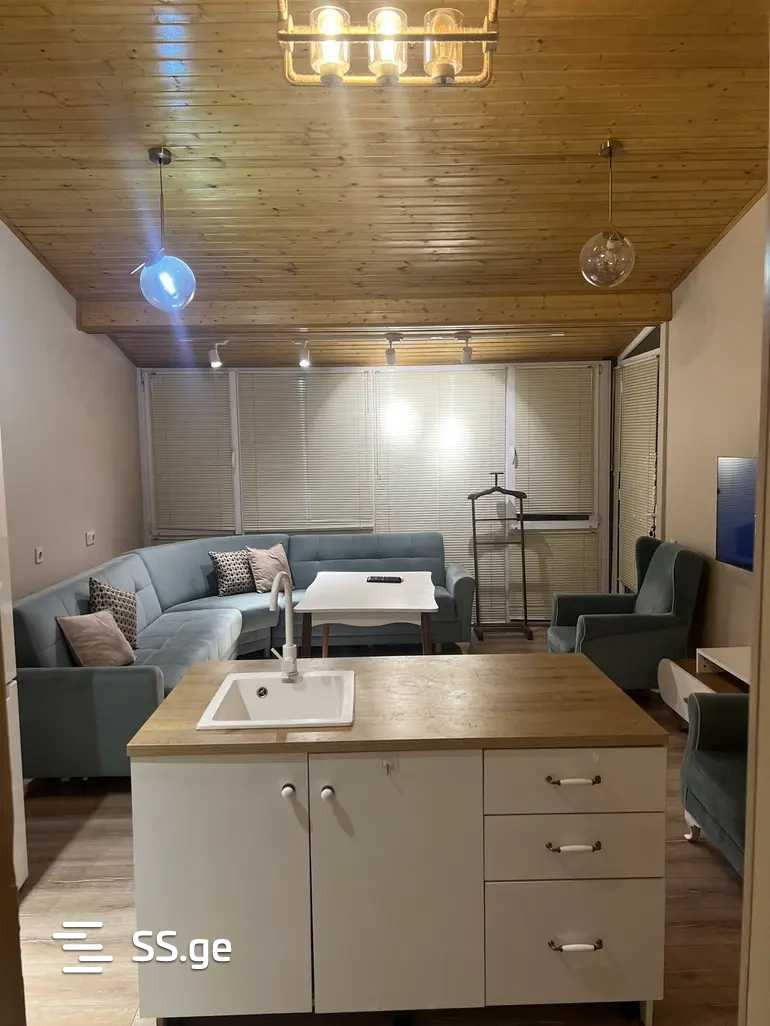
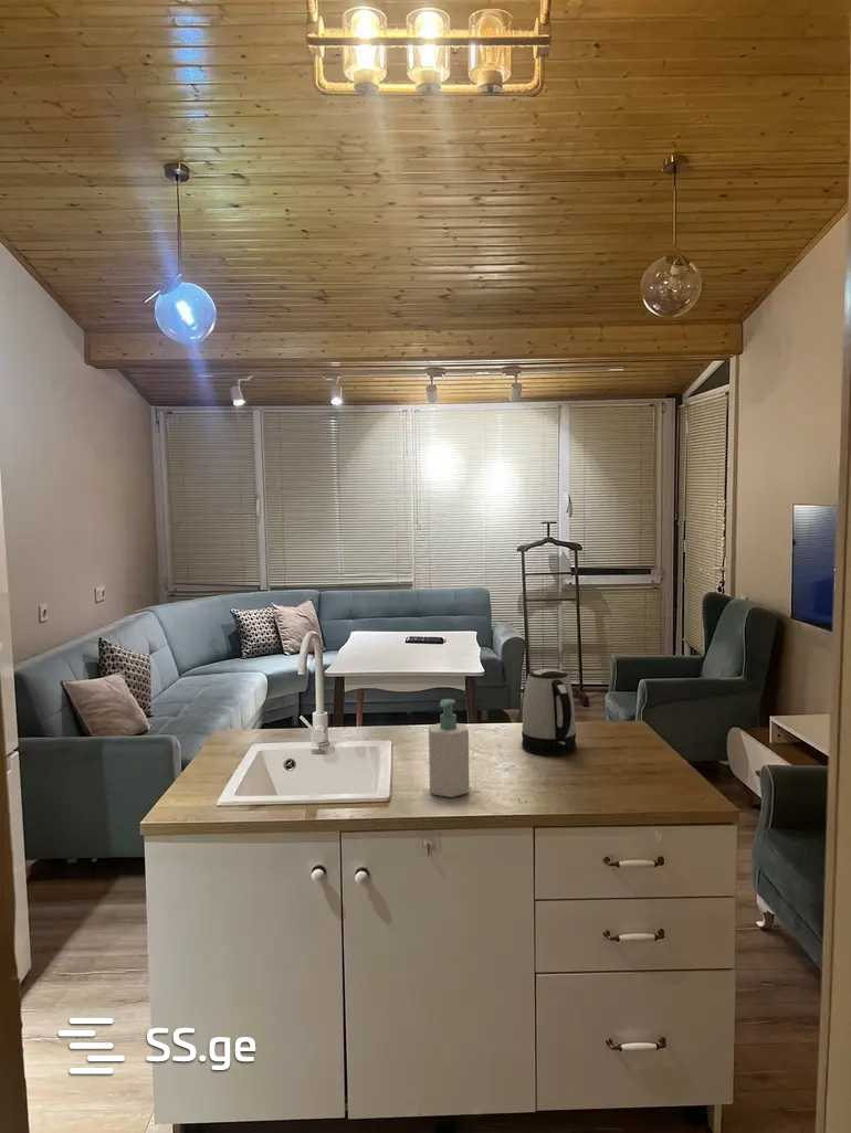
+ kettle (551, 710)
+ soap bottle (448, 745)
